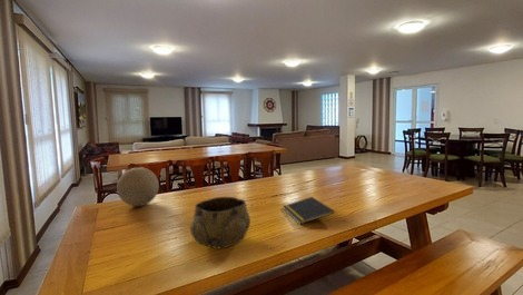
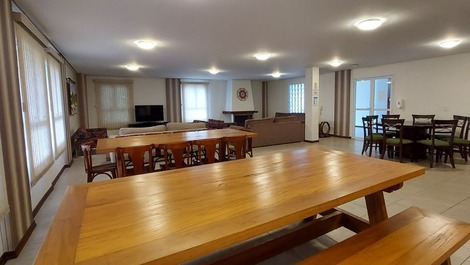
- decorative bowl (220, 223)
- decorative orb (138, 186)
- notepad (306, 208)
